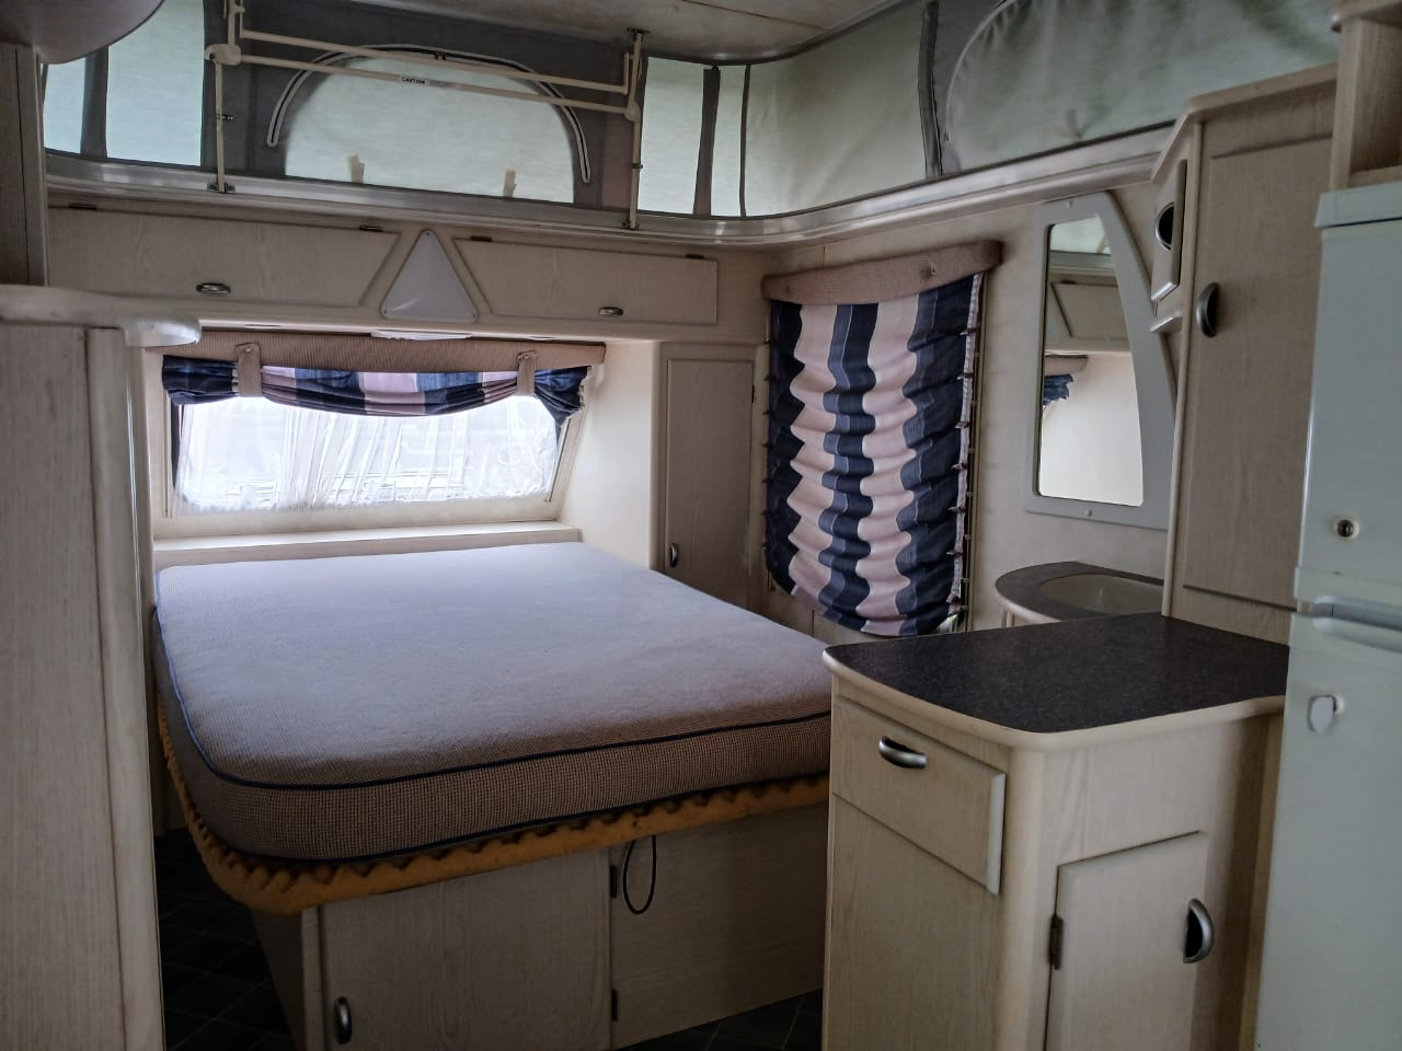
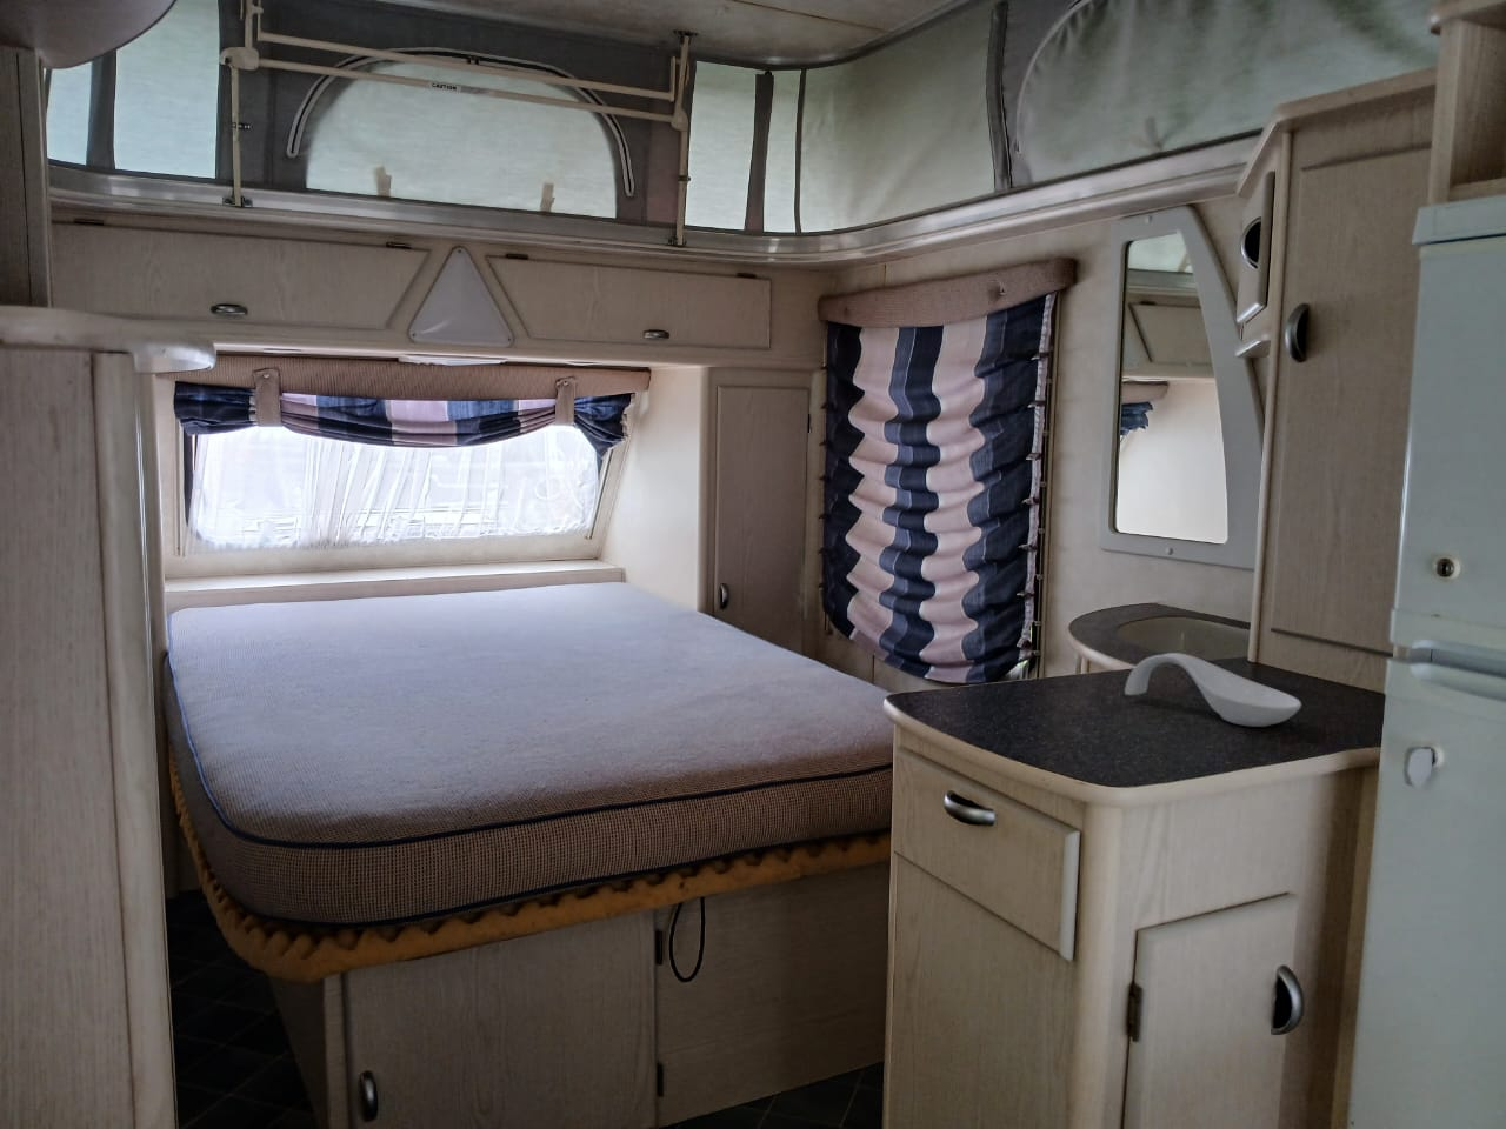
+ spoon rest (1210, 687)
